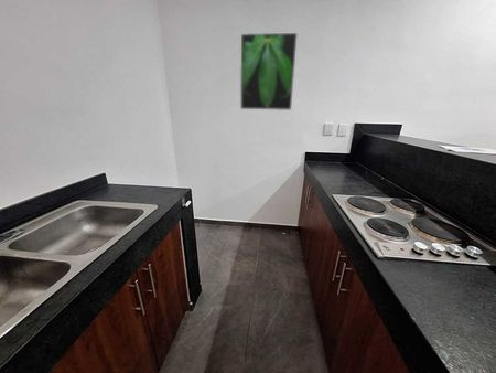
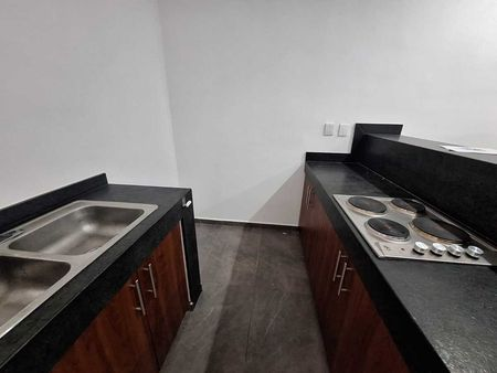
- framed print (267, 73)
